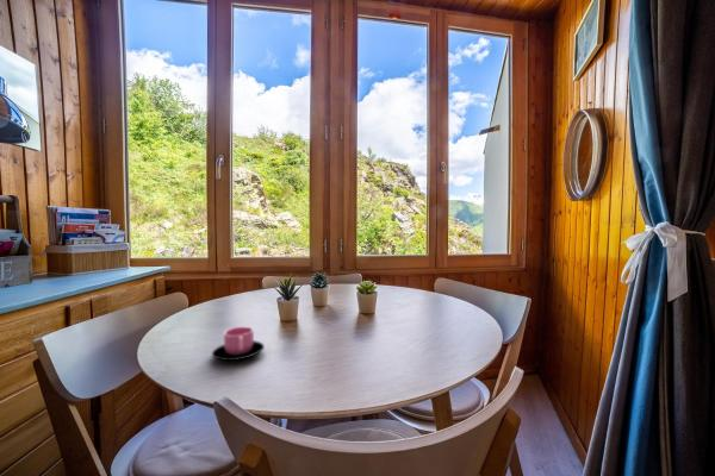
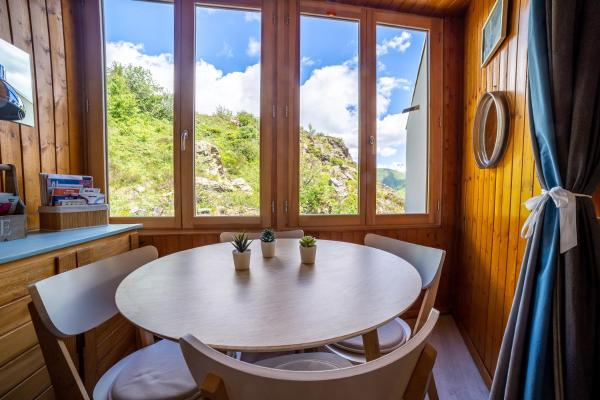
- cup (238, 343)
